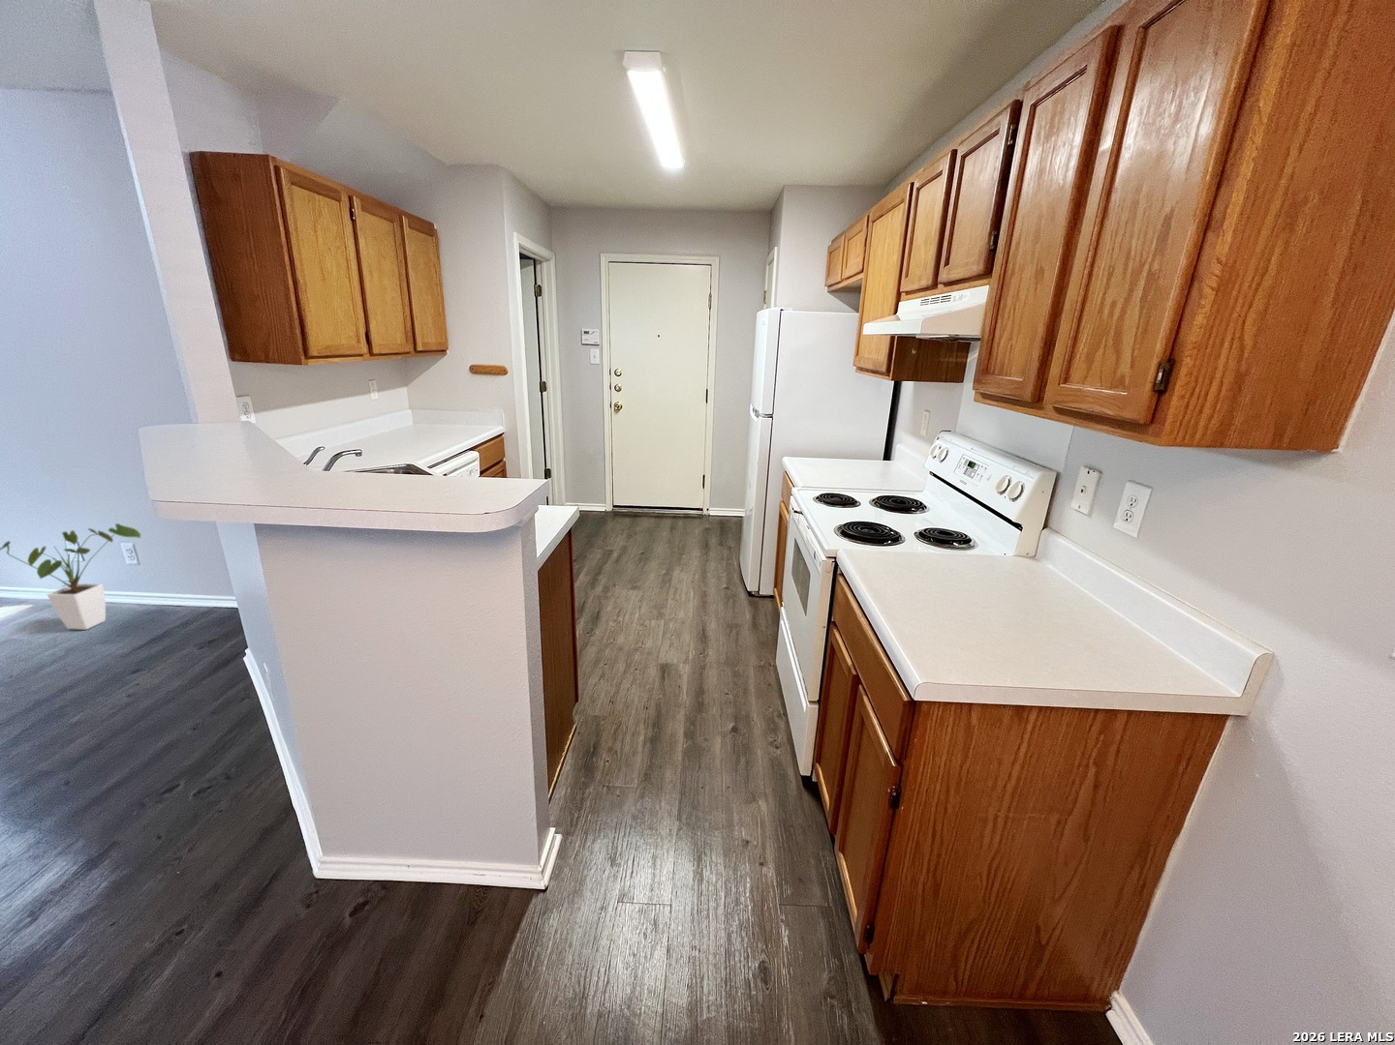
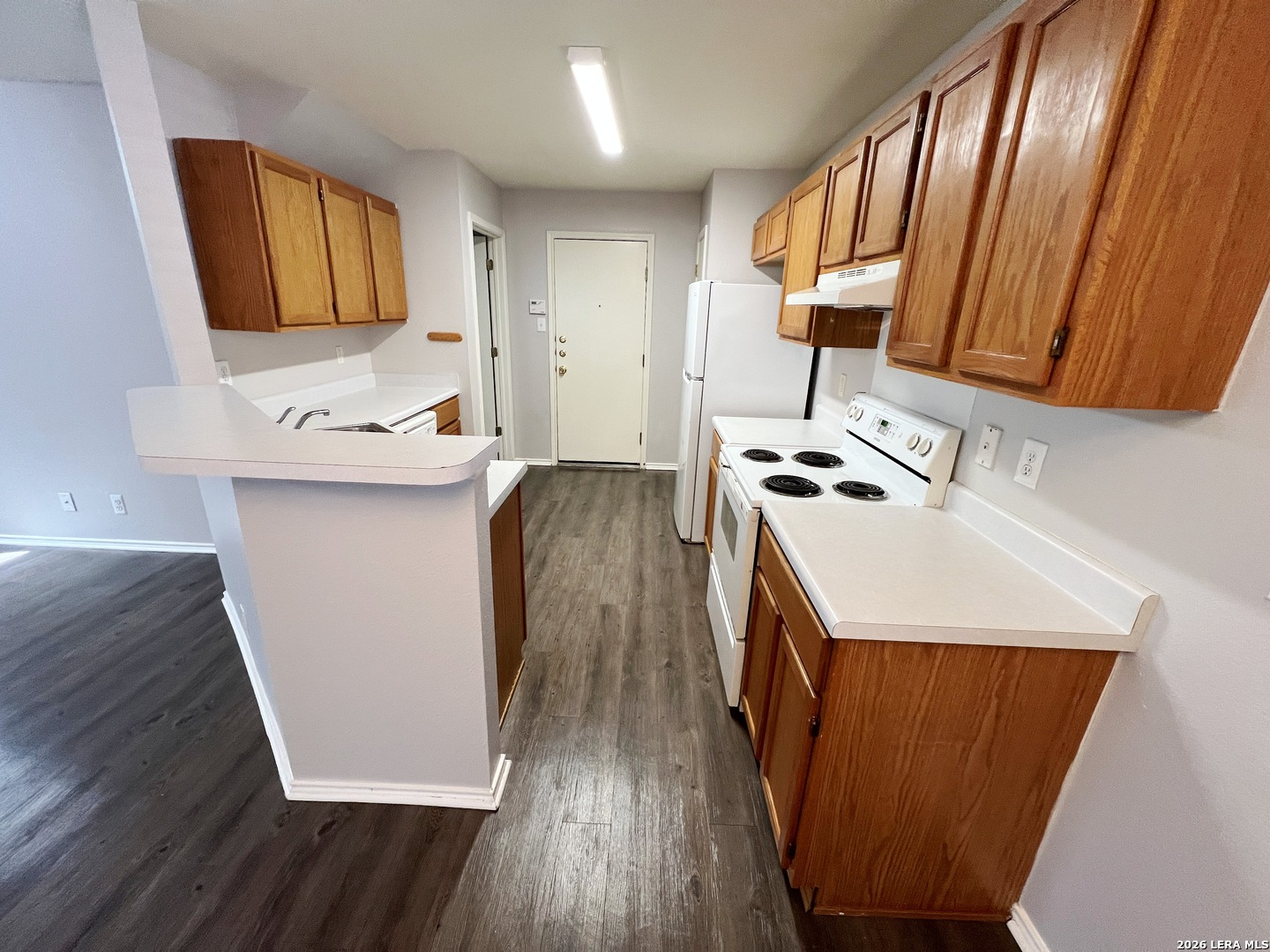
- house plant (79, 577)
